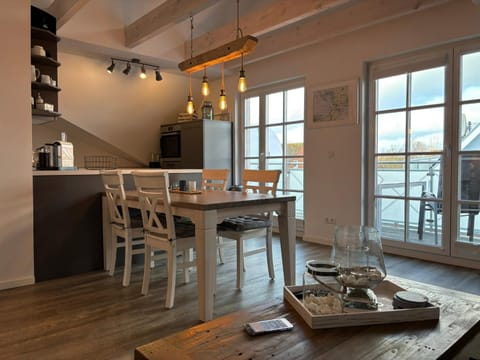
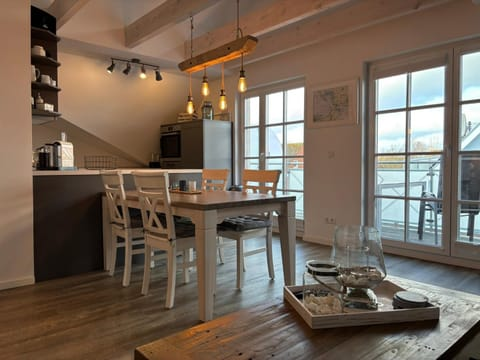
- smartphone (268, 326)
